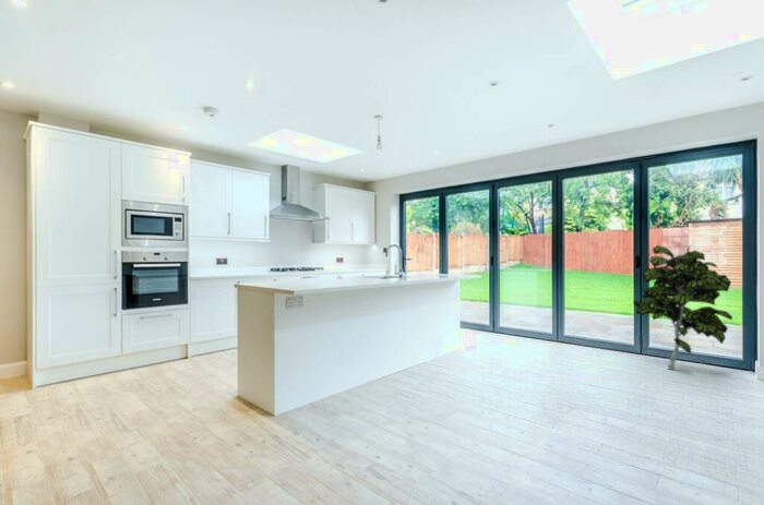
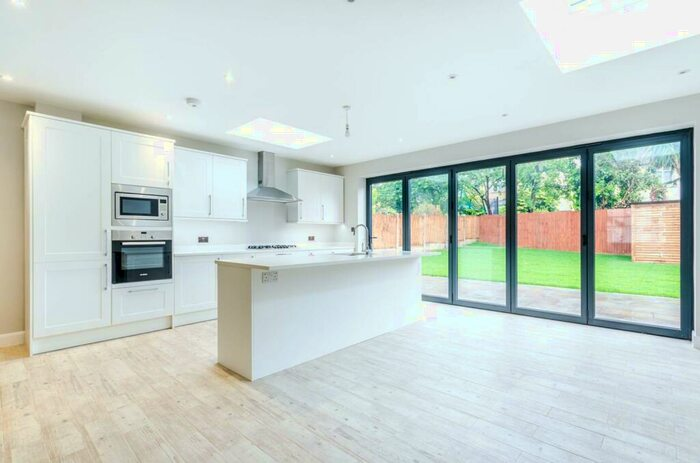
- indoor plant (680, 306)
